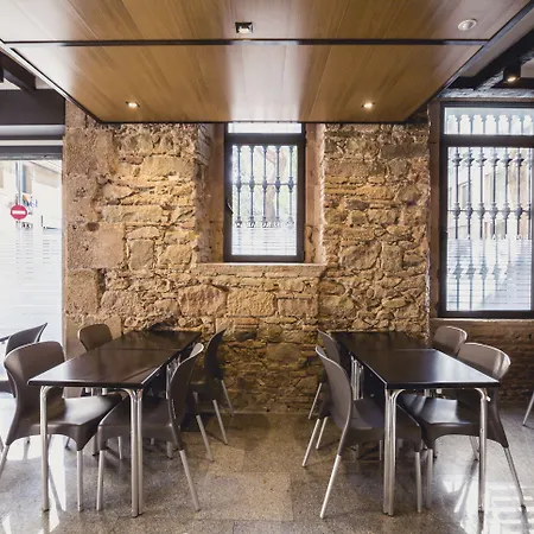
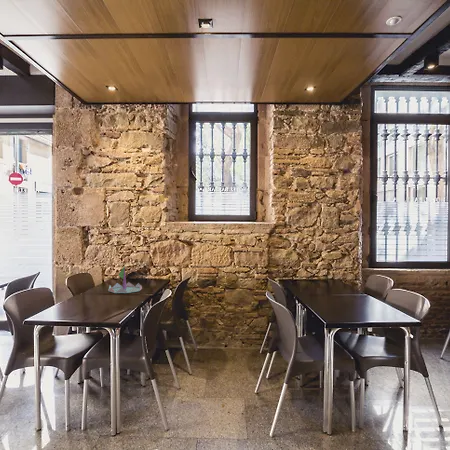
+ plant (125, 277)
